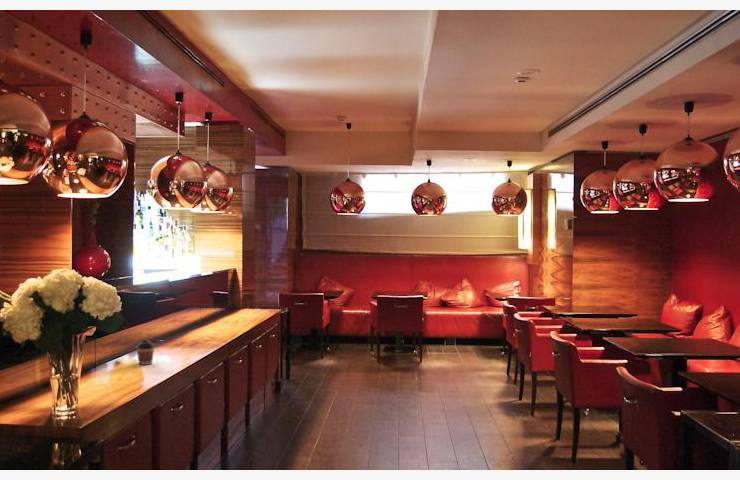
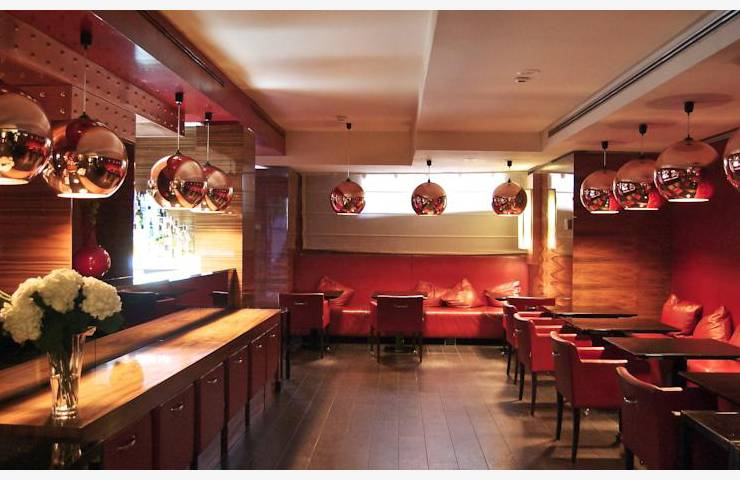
- coffee cup (145, 352)
